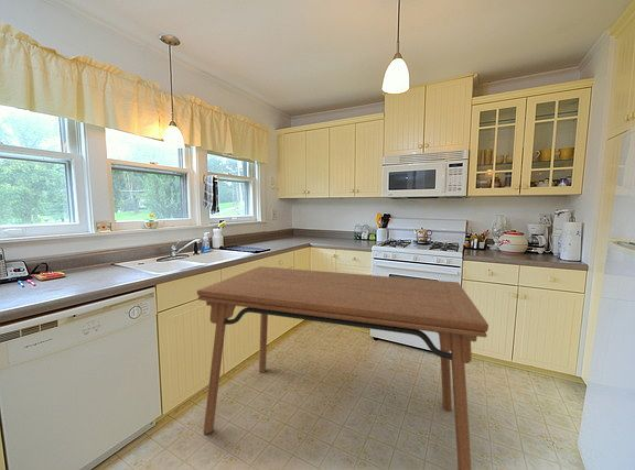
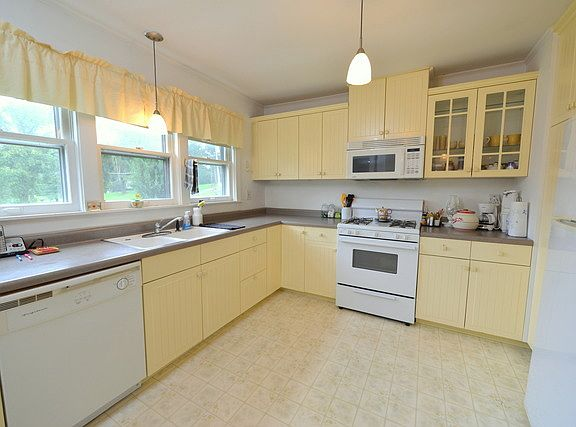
- dining table (337, 324)
